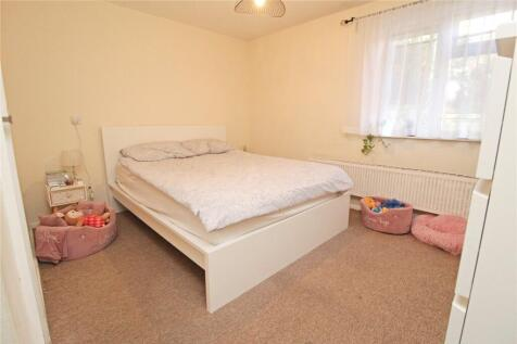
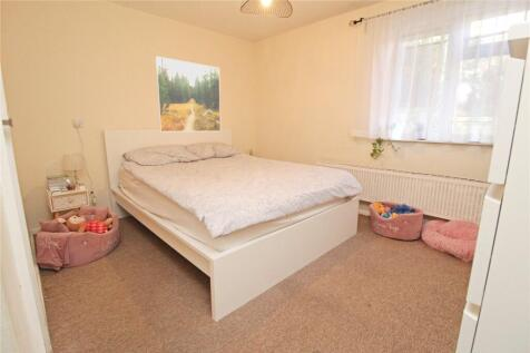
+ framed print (190, 97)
